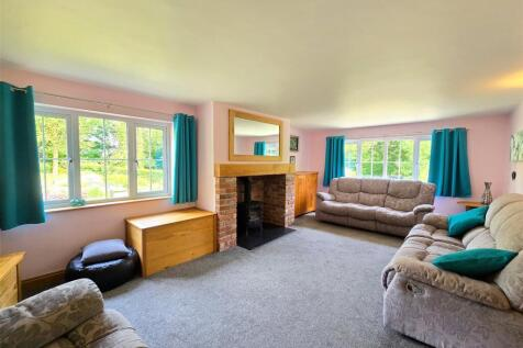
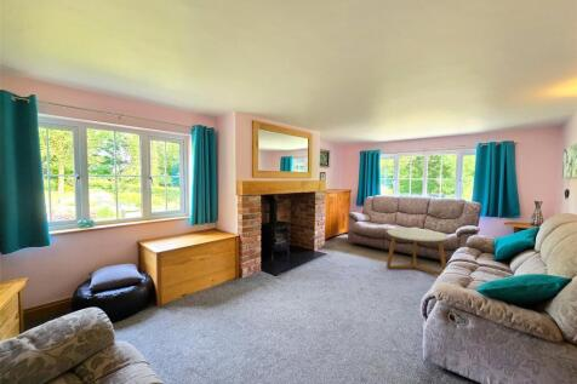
+ coffee table (415, 250)
